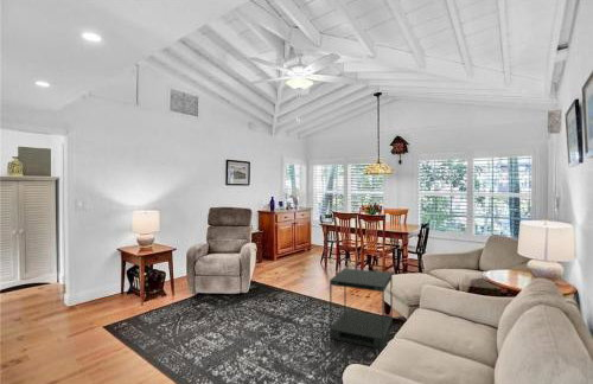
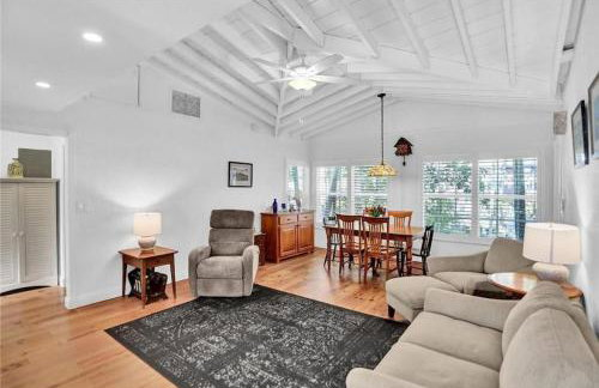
- side table (362, 313)
